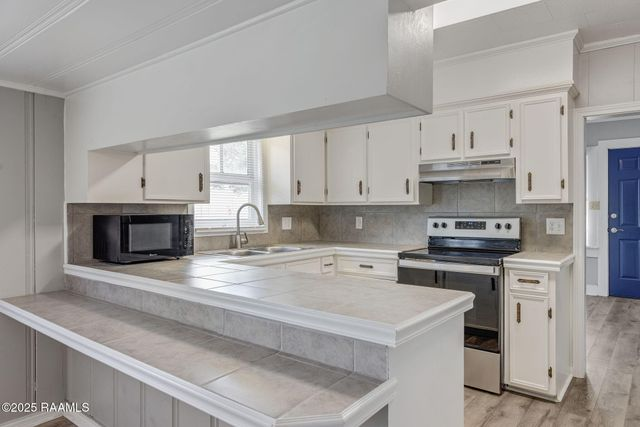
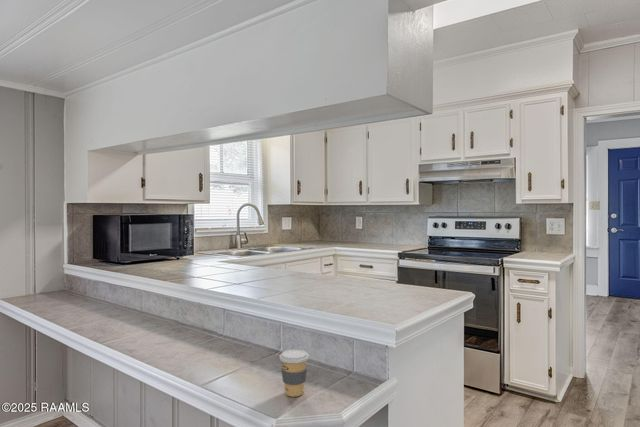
+ coffee cup (294, 373)
